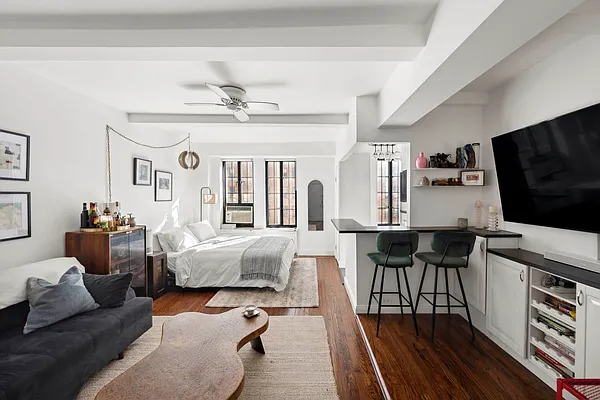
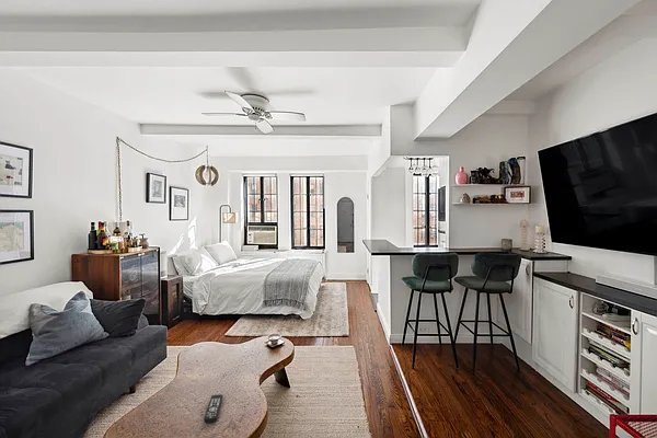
+ remote control (214, 407)
